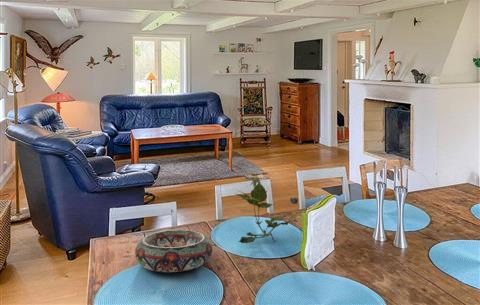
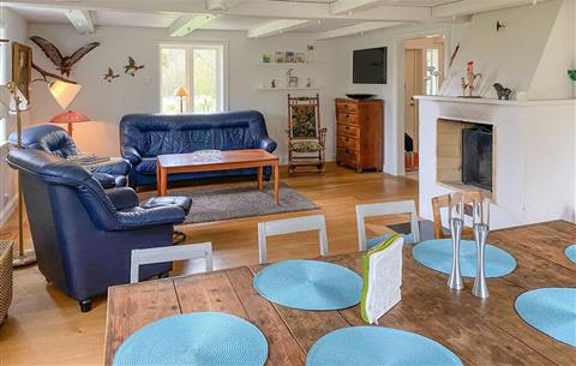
- flower (262, 205)
- decorative bowl (174, 250)
